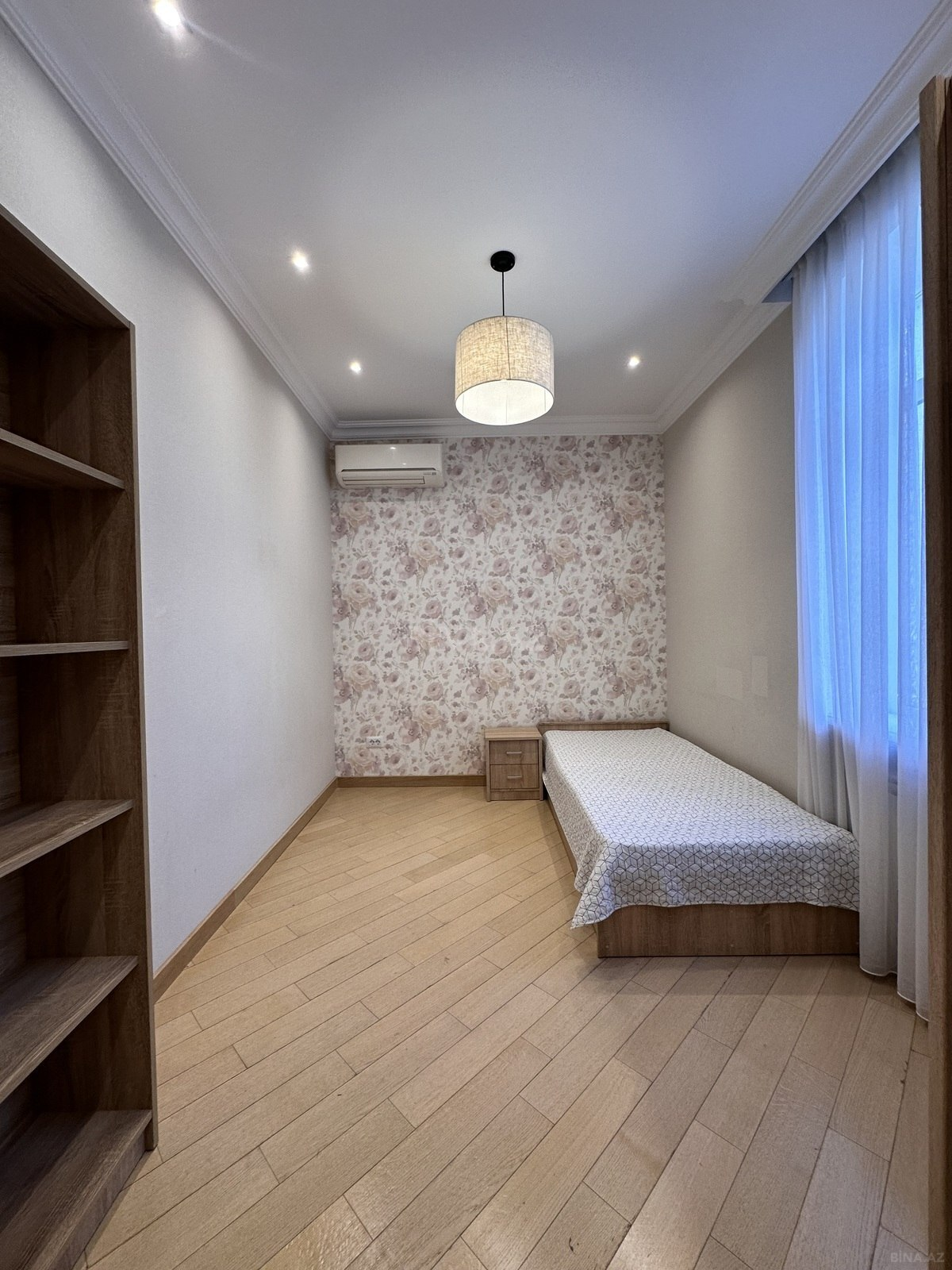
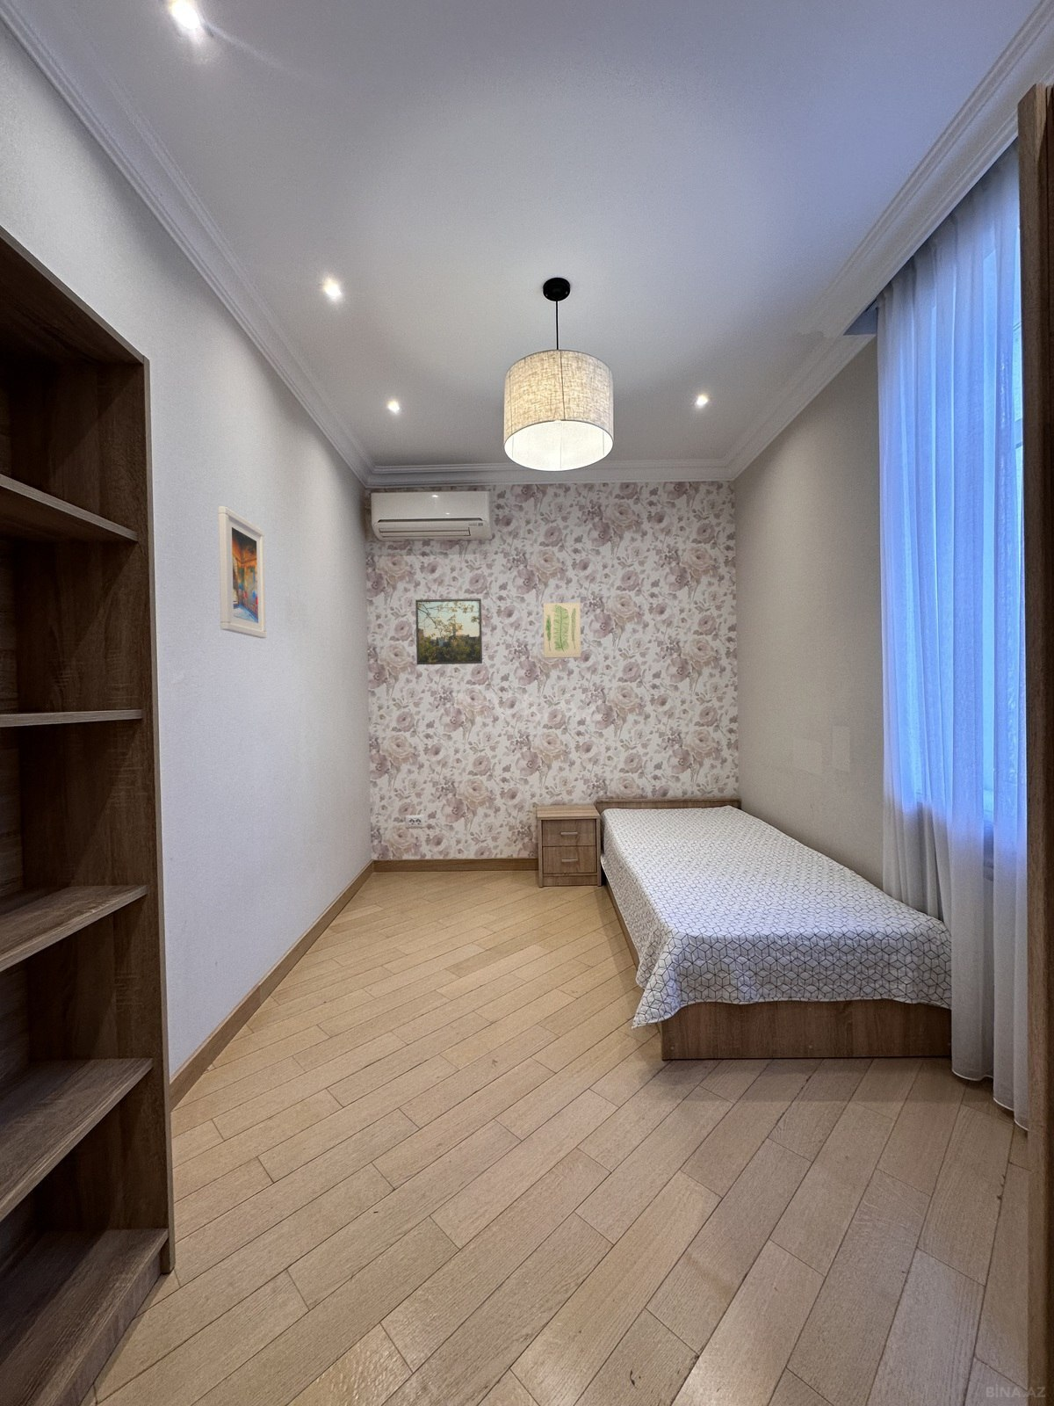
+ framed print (244, 577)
+ wall art (561, 630)
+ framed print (448, 631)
